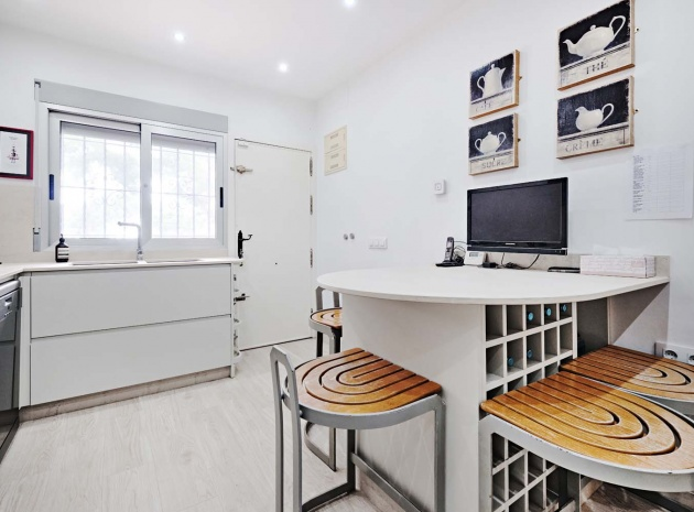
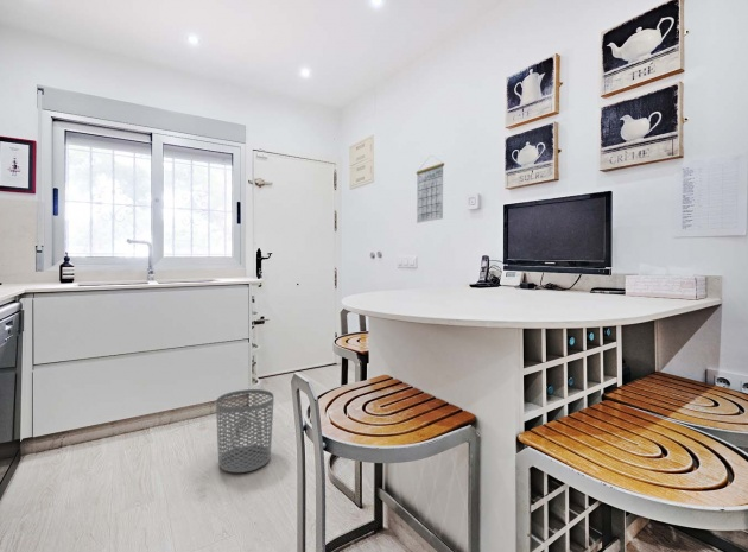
+ waste bin (245, 429)
+ calendar (429, 188)
